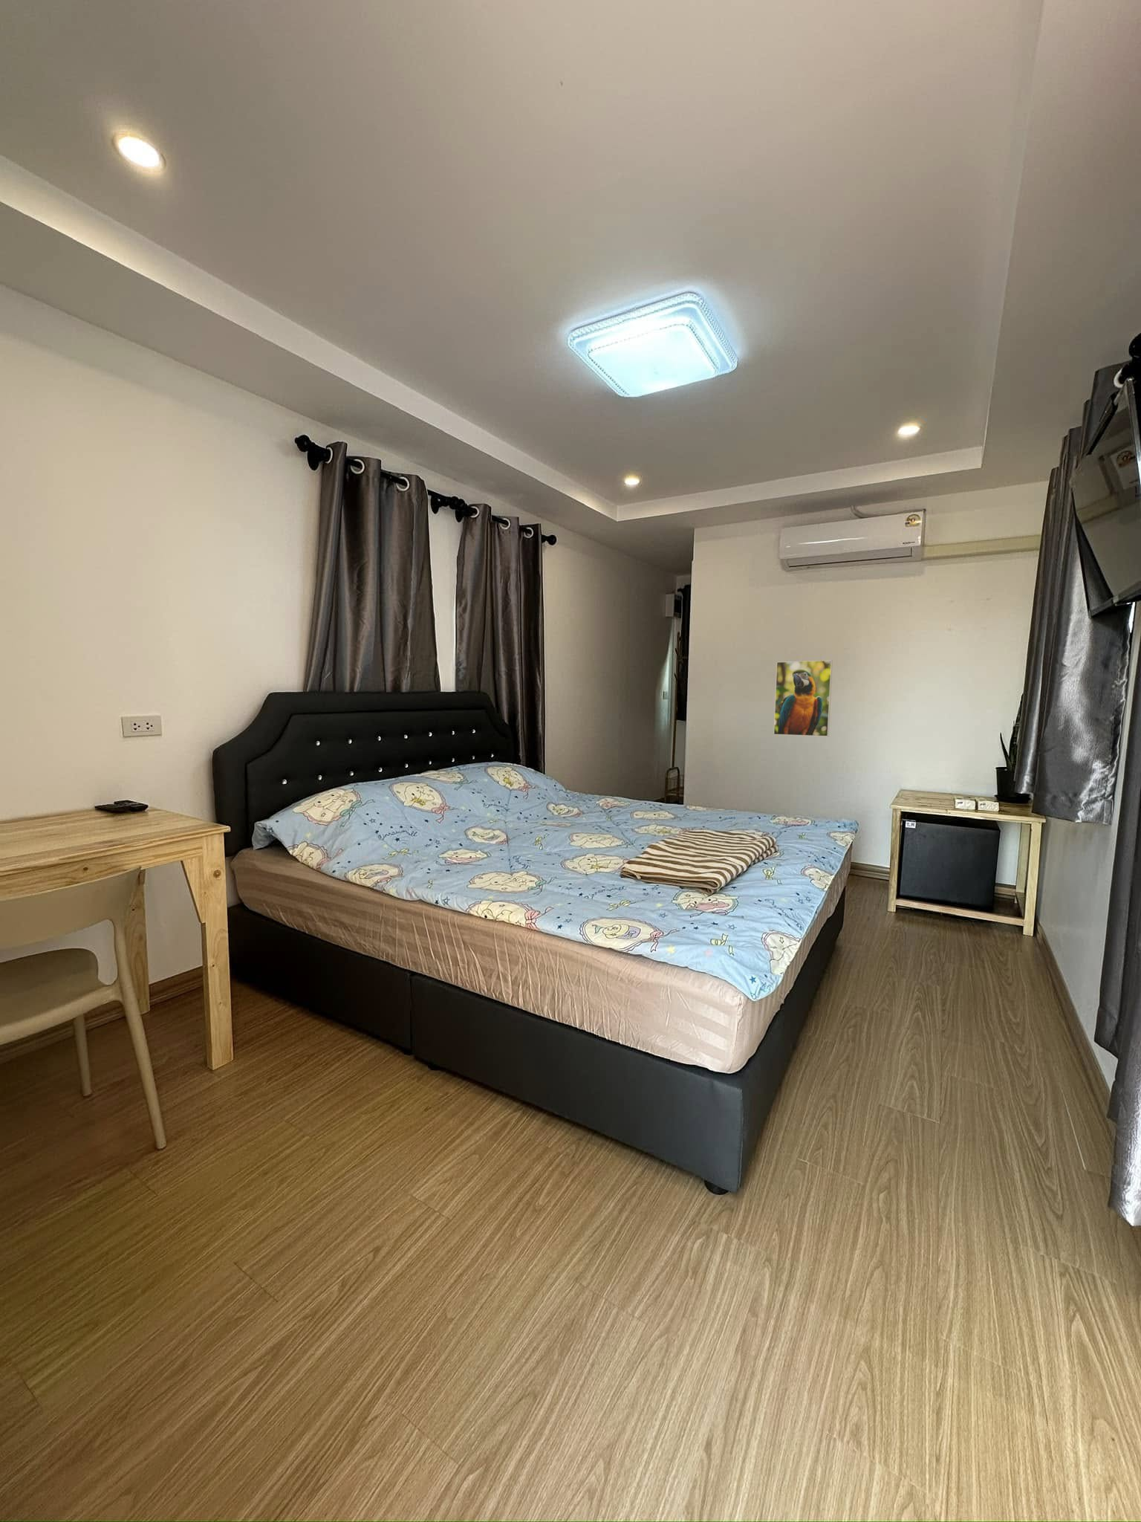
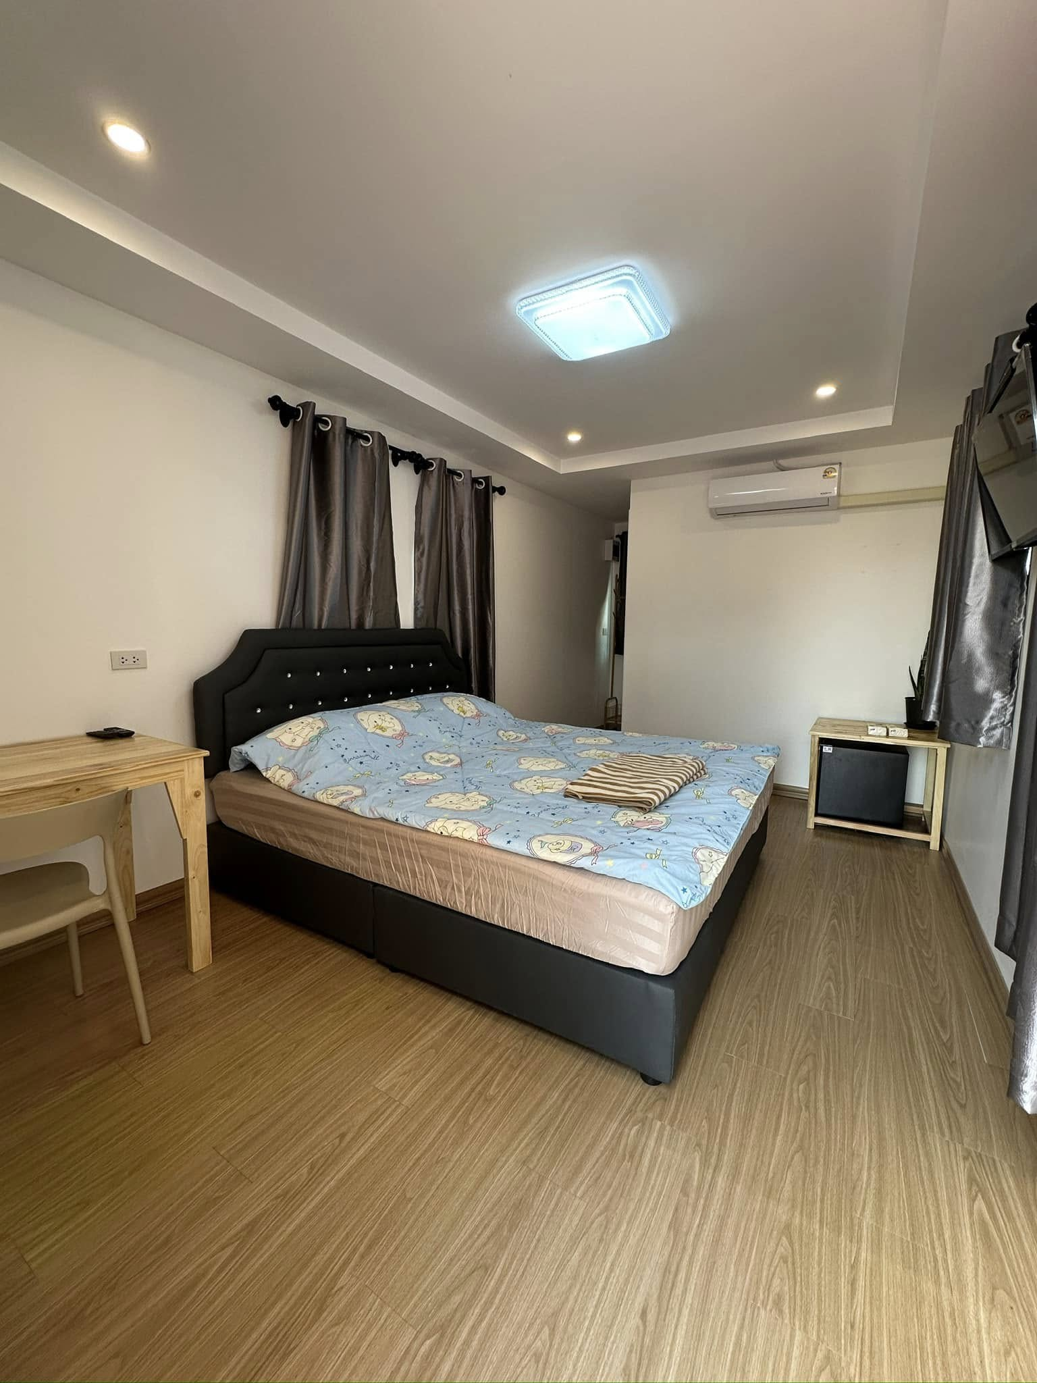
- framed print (802, 699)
